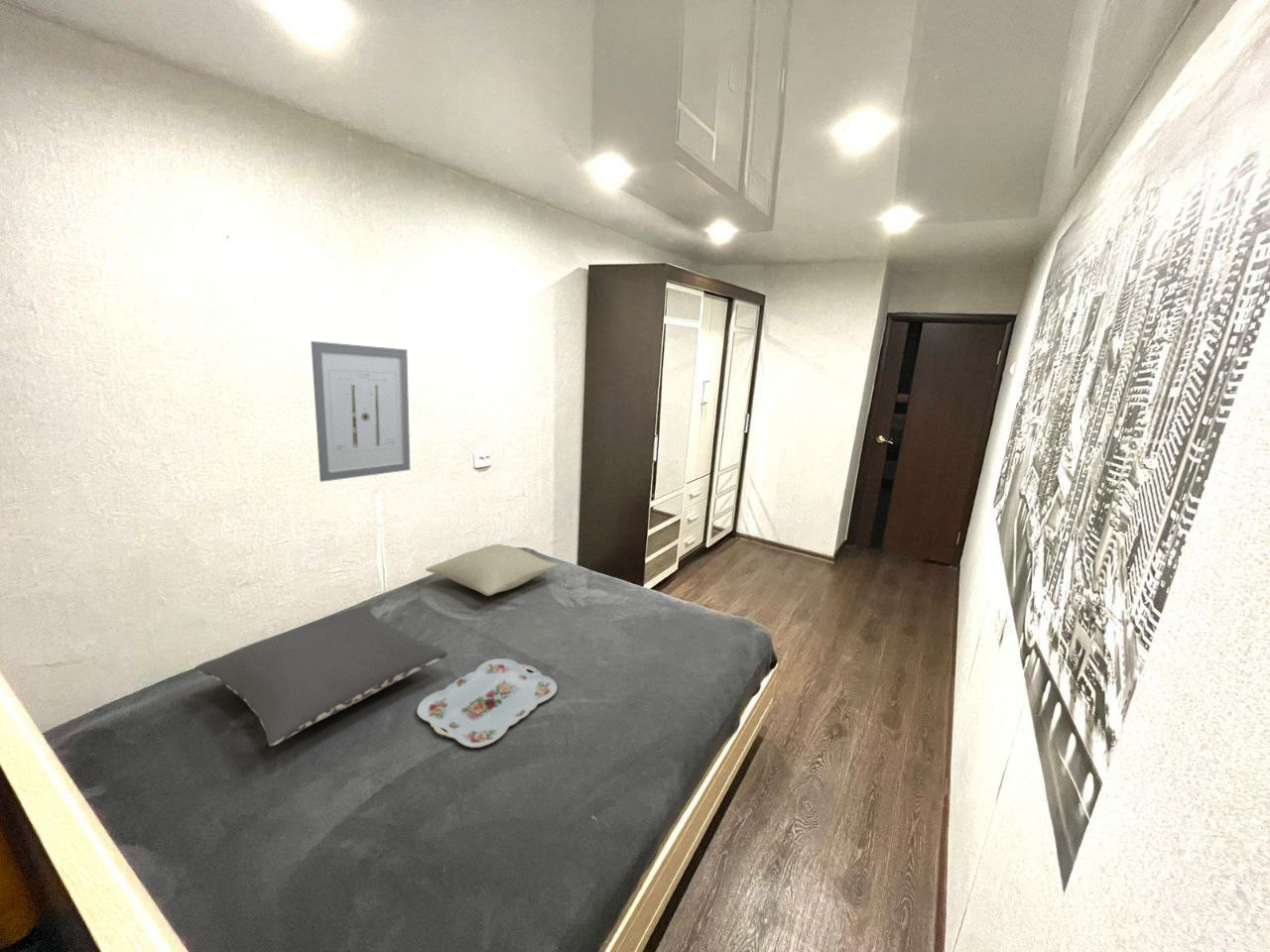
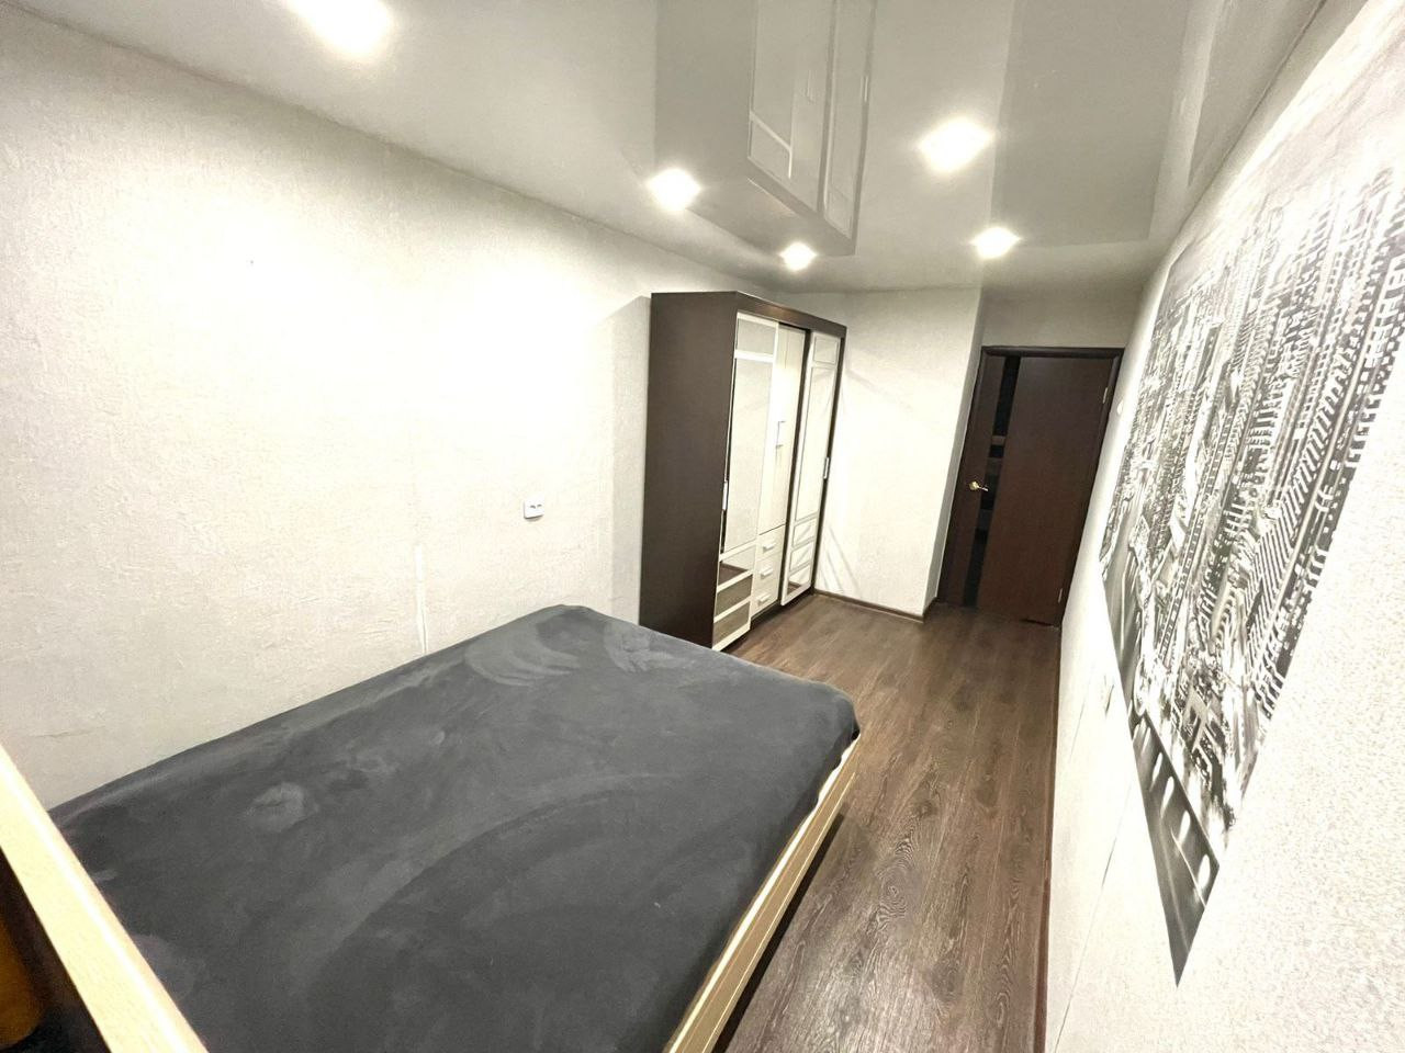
- pillow (493, 567)
- pillow (328, 660)
- serving tray (490, 698)
- wall art (365, 412)
